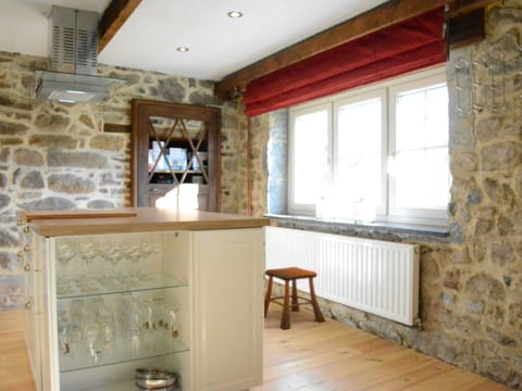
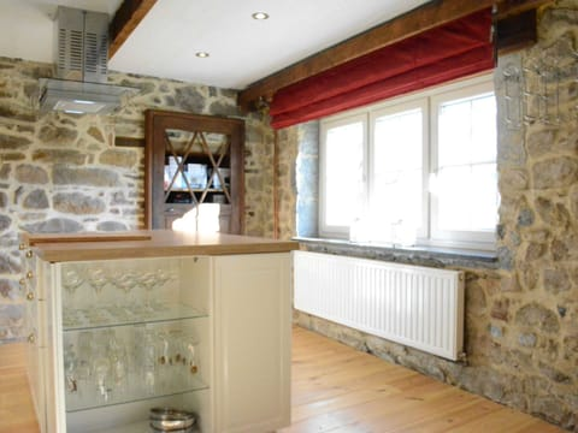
- stool (290, 295)
